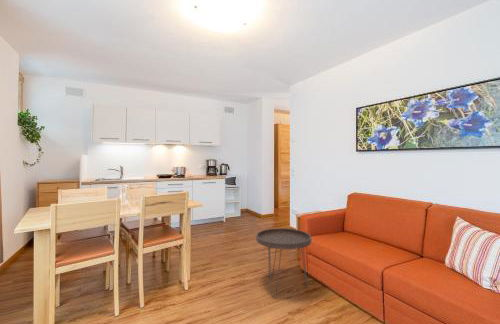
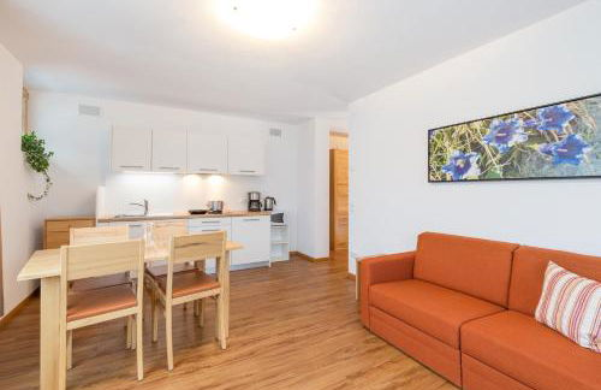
- side table (280, 259)
